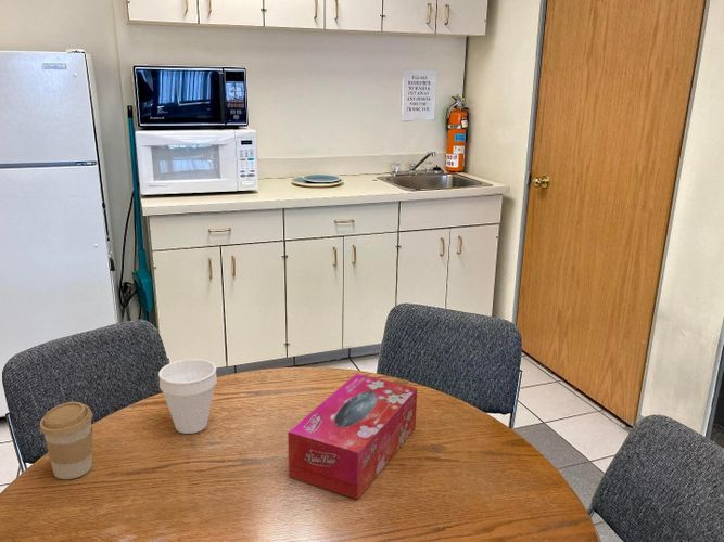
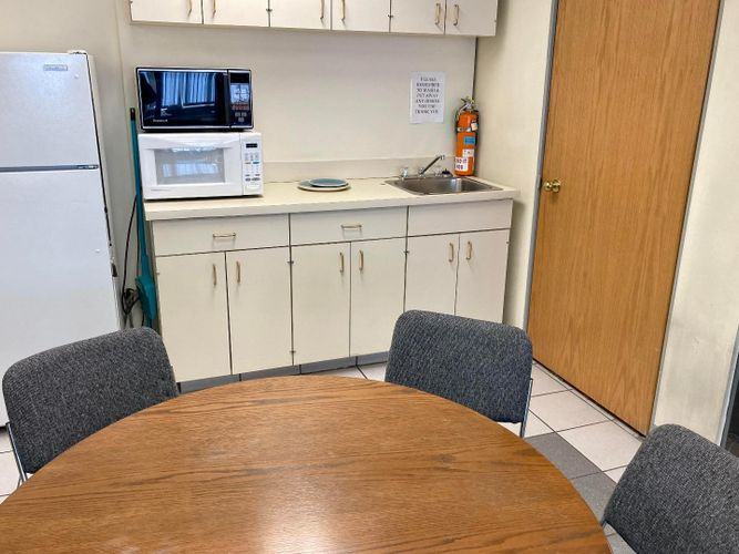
- tissue box (356, 429)
- coffee cup (68, 439)
- cup (189, 398)
